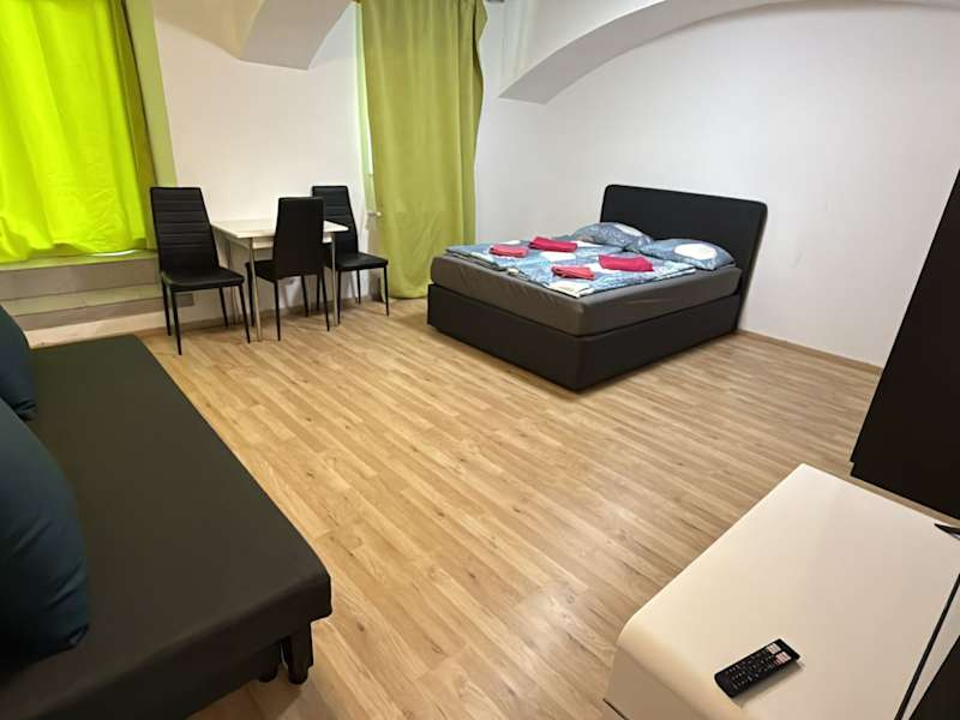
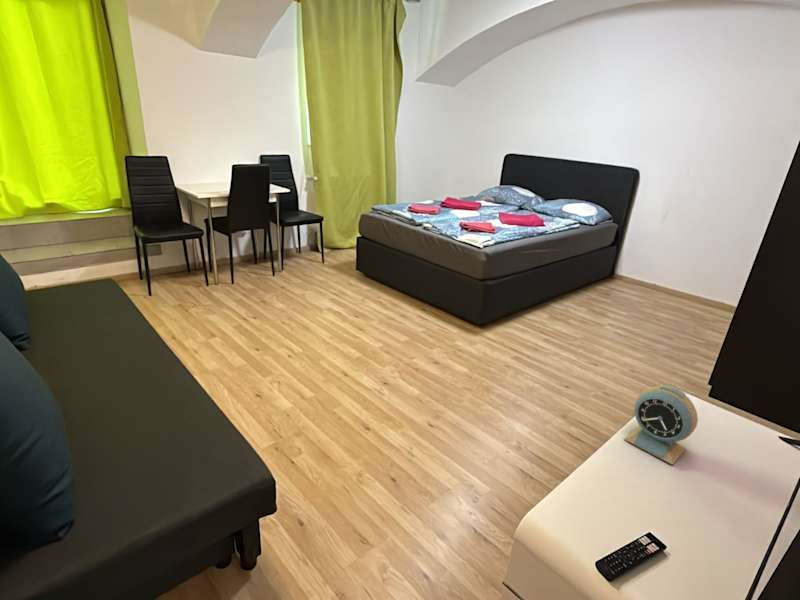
+ alarm clock (663, 417)
